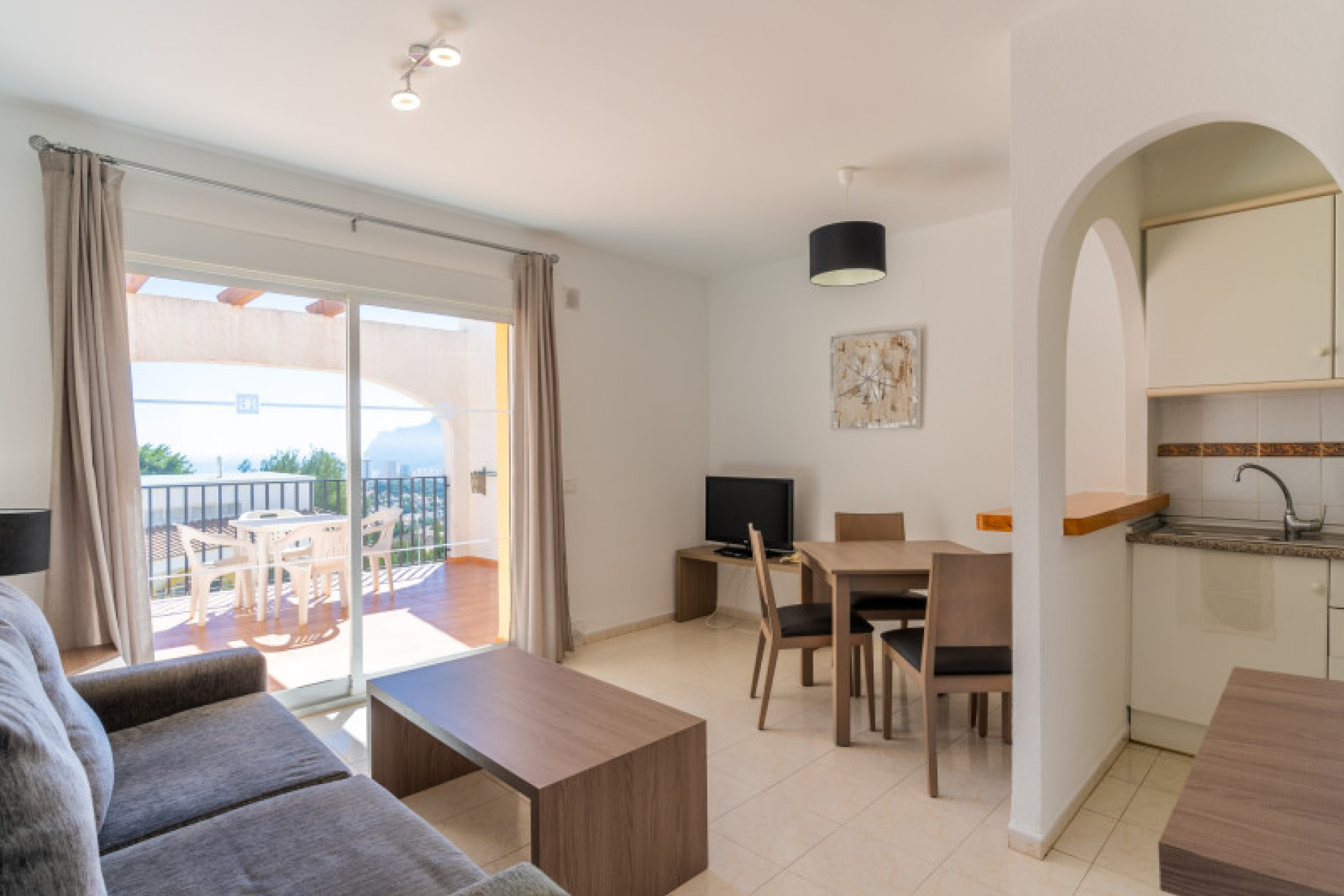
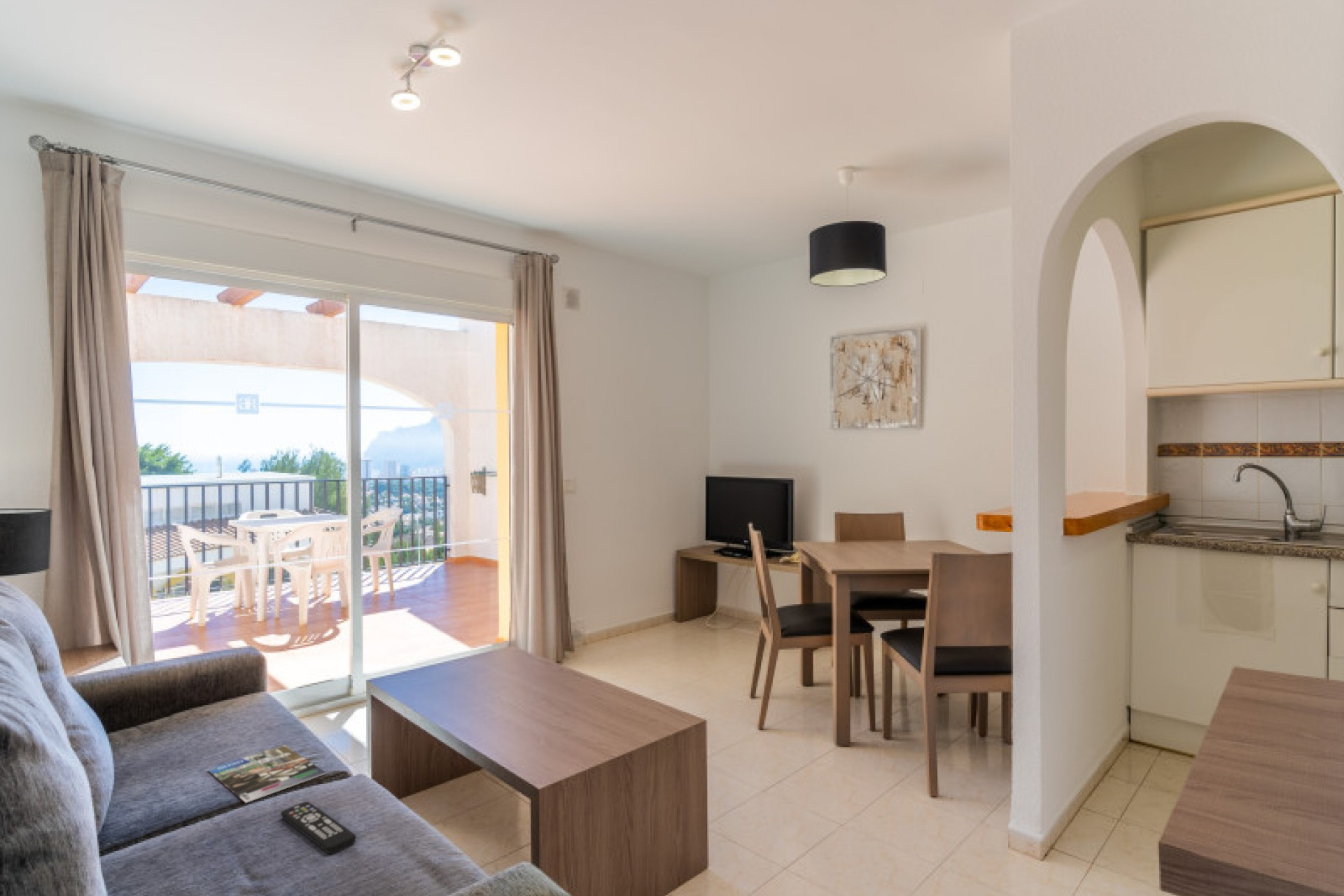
+ magazine (266, 771)
+ remote control (317, 827)
